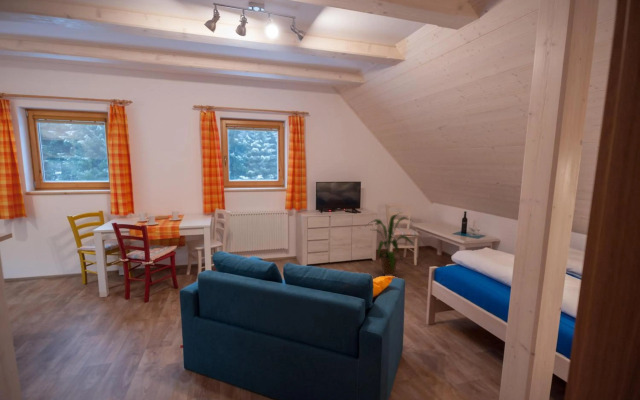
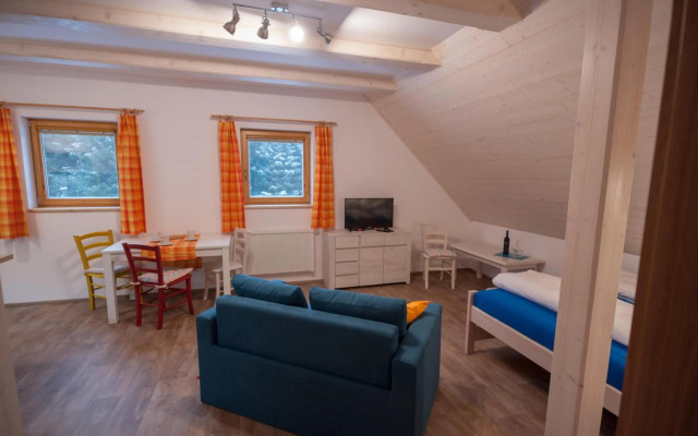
- house plant (388, 241)
